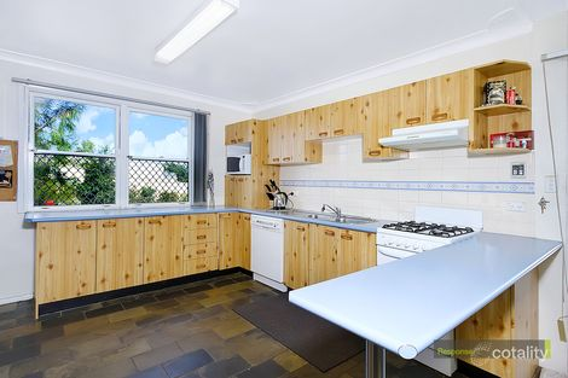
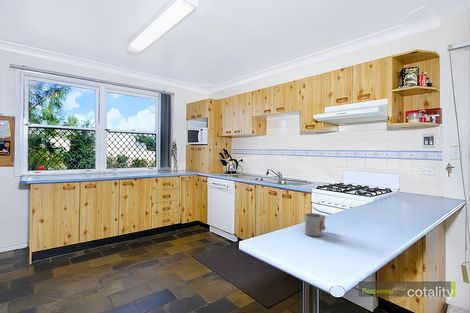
+ mug (316, 223)
